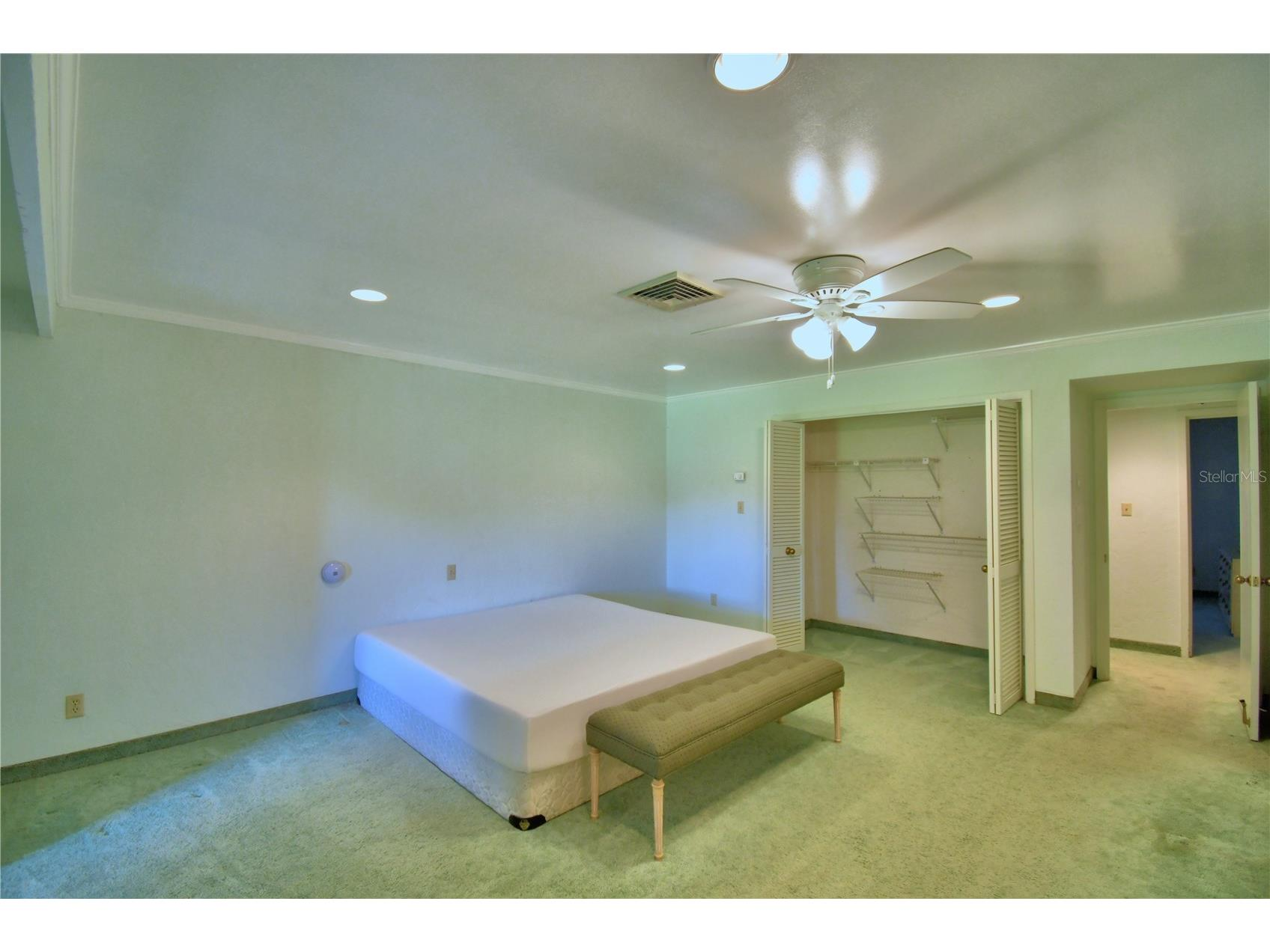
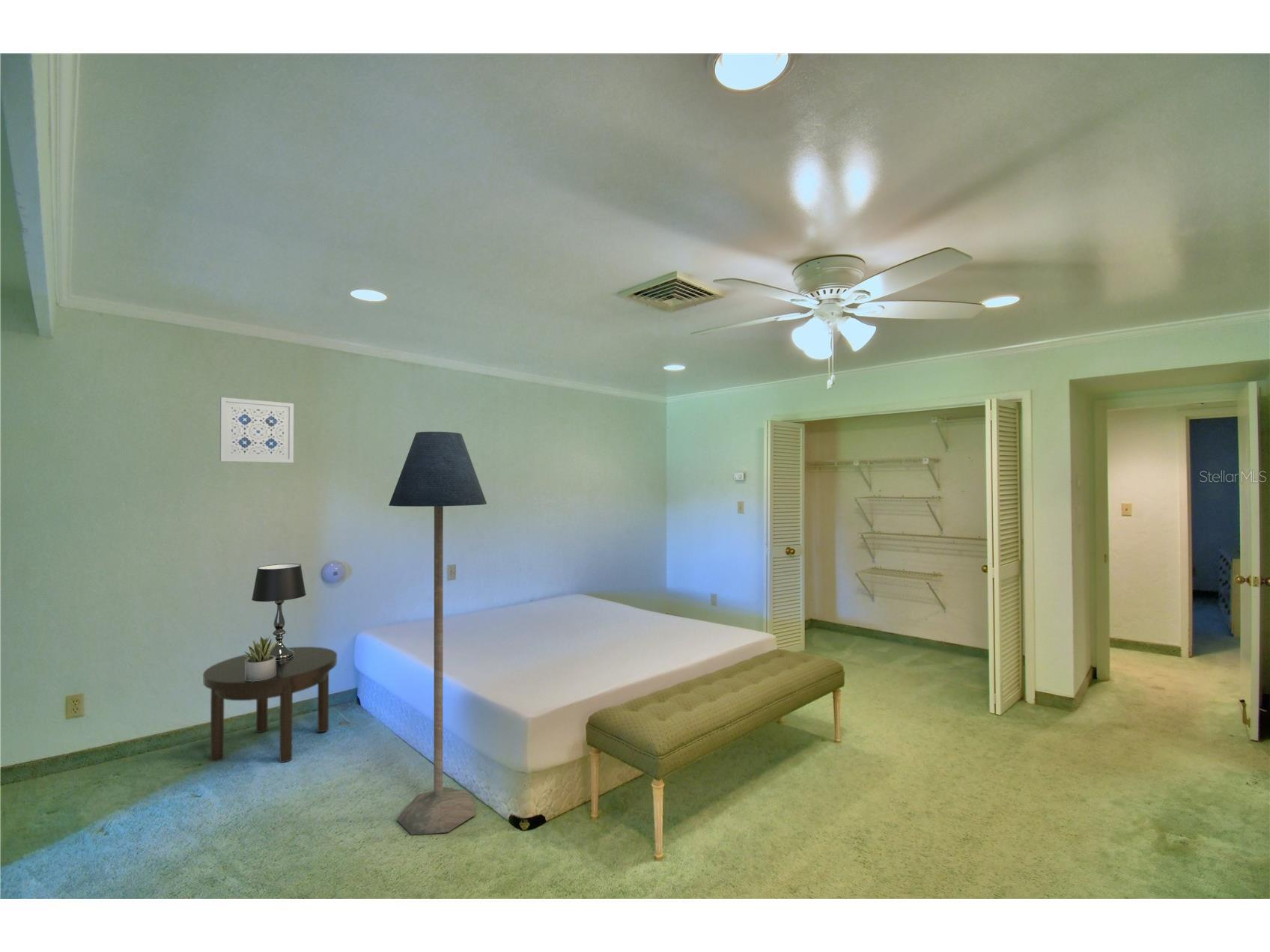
+ wall art (258, 431)
+ side table (267, 704)
+ succulent plant (261, 656)
+ floor lamp (439, 621)
+ table lamp (279, 611)
